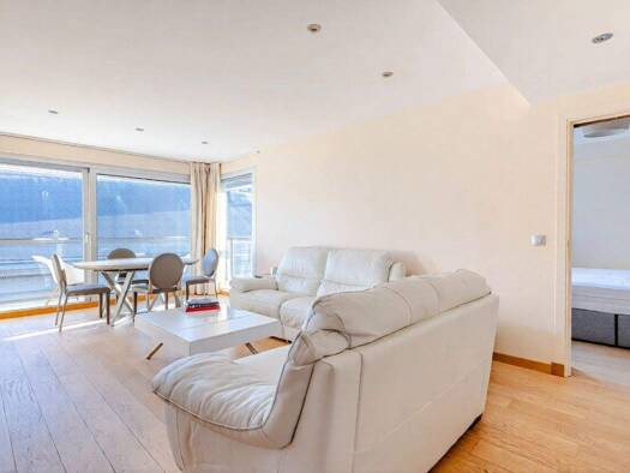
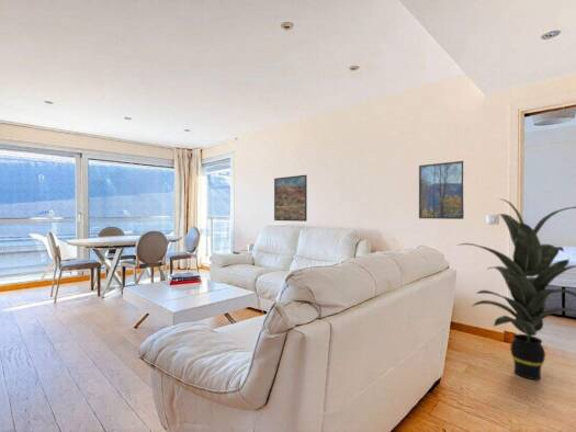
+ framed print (290, 198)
+ indoor plant (520, 284)
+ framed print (440, 191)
